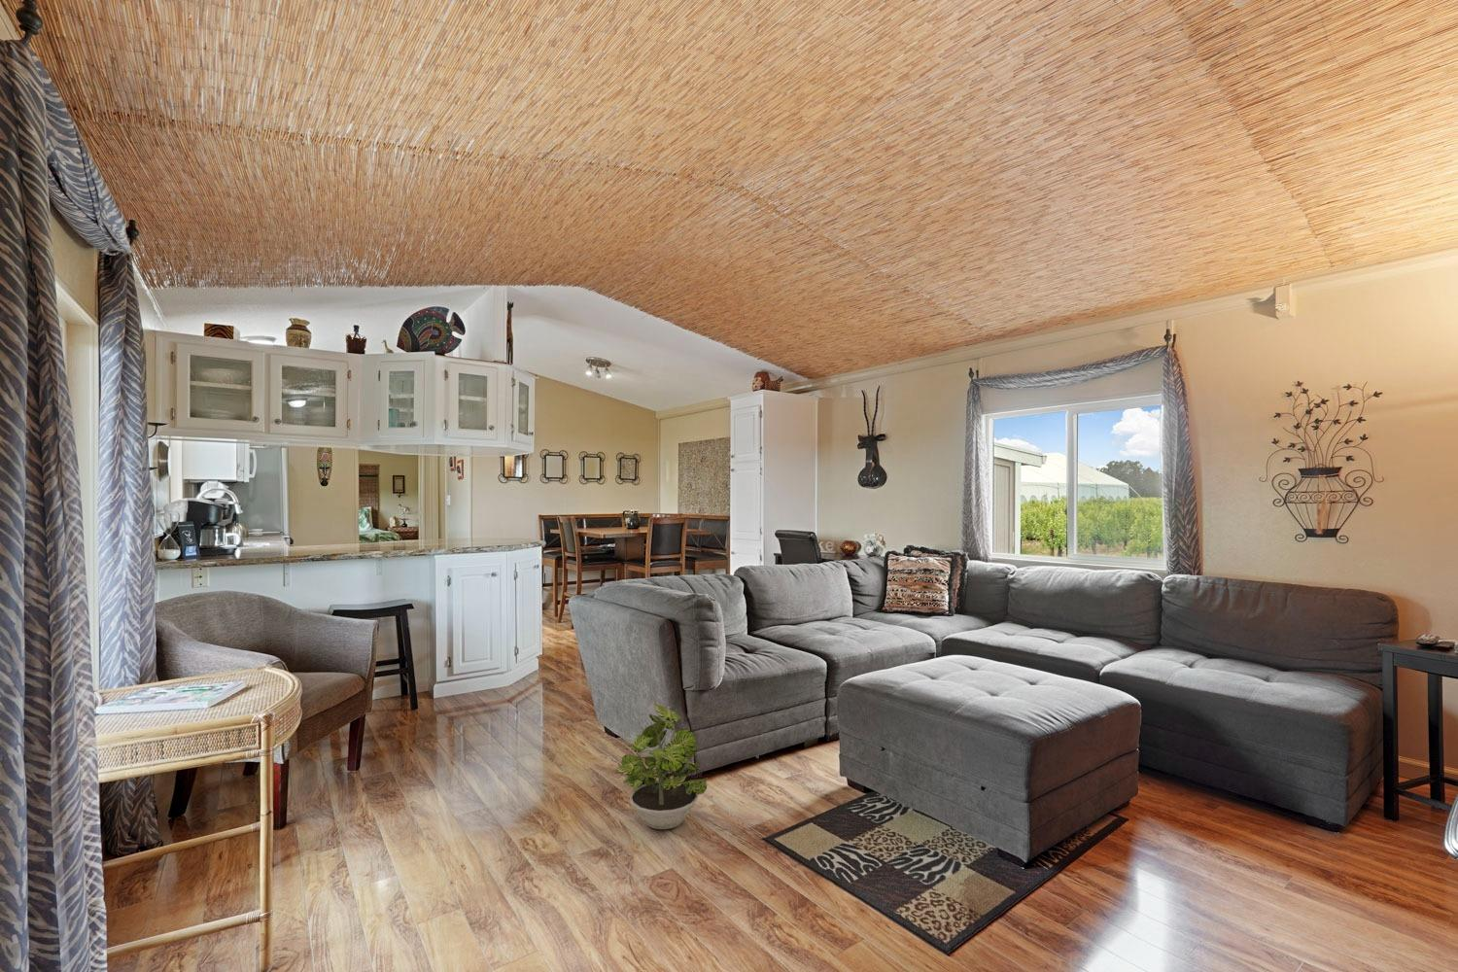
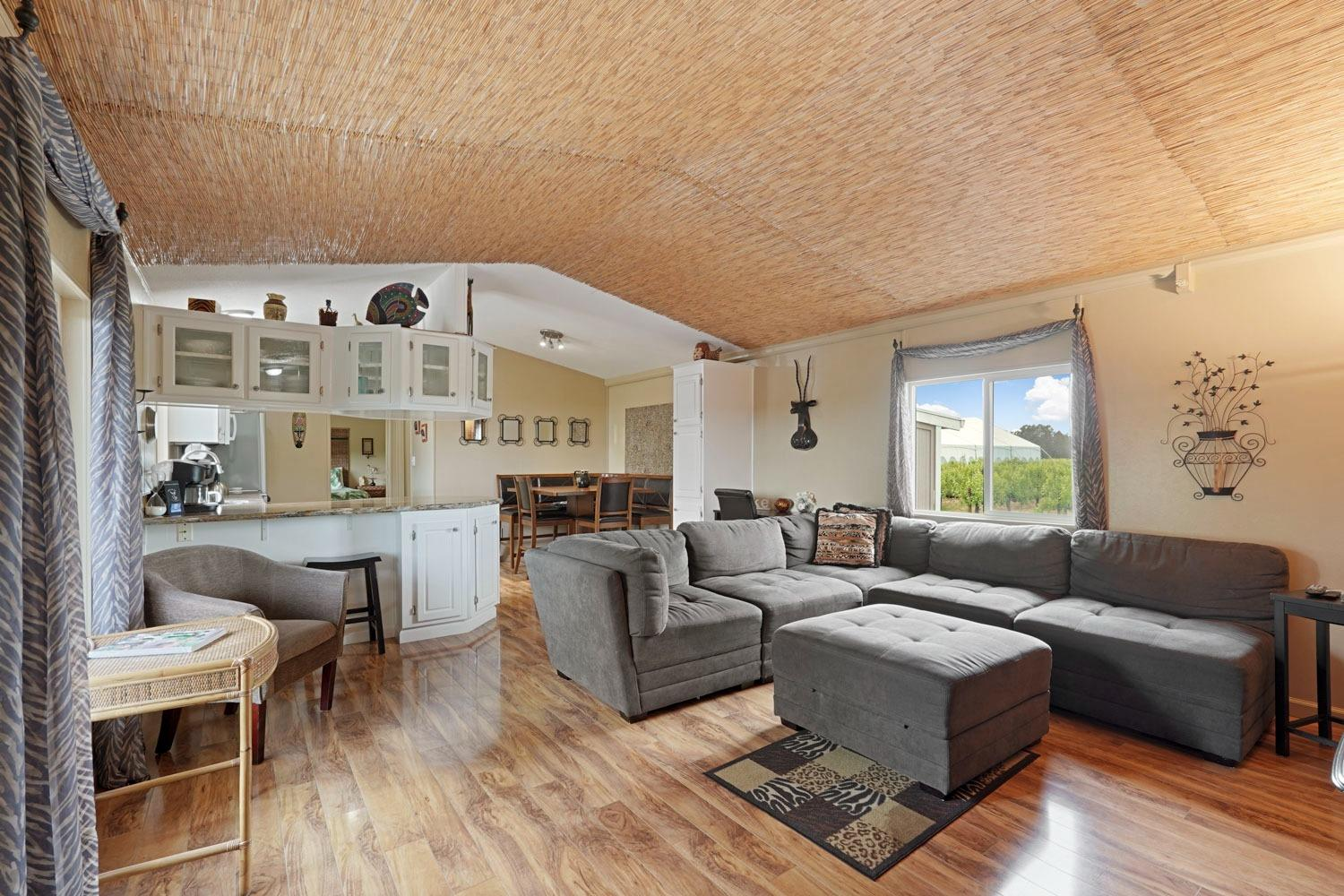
- potted plant (665, 766)
